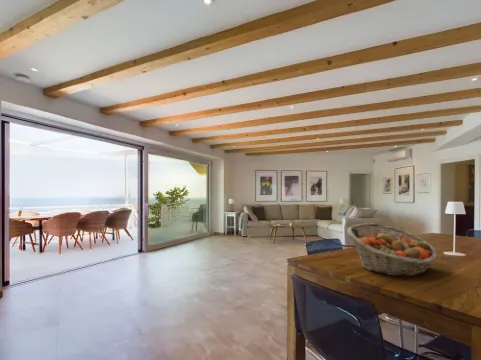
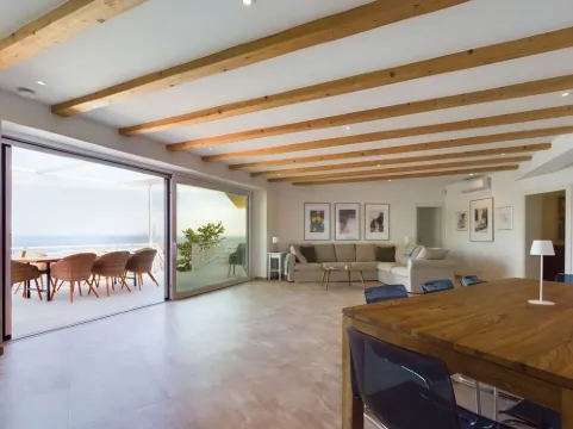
- fruit basket (390, 247)
